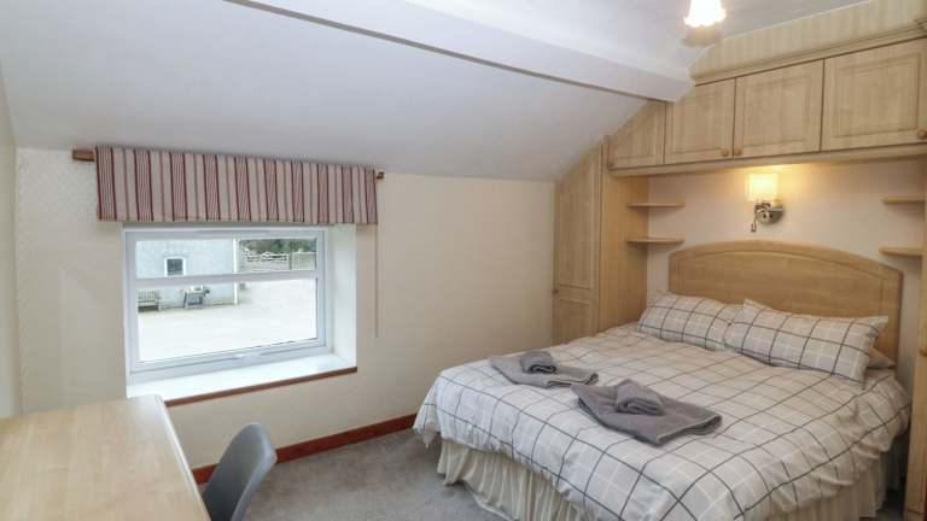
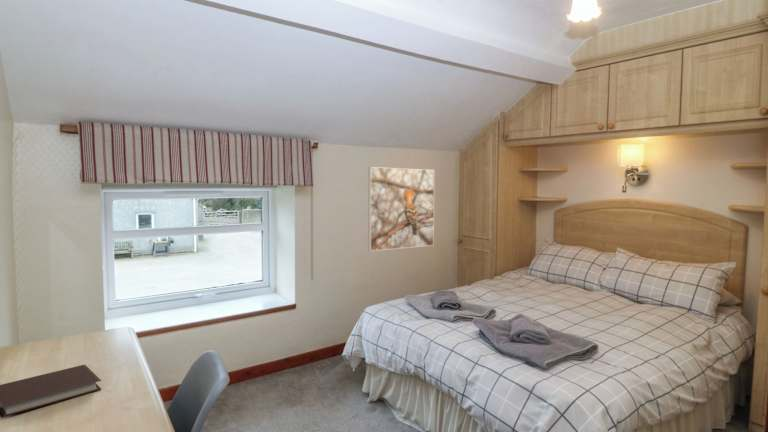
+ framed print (402, 208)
+ notebook (47, 387)
